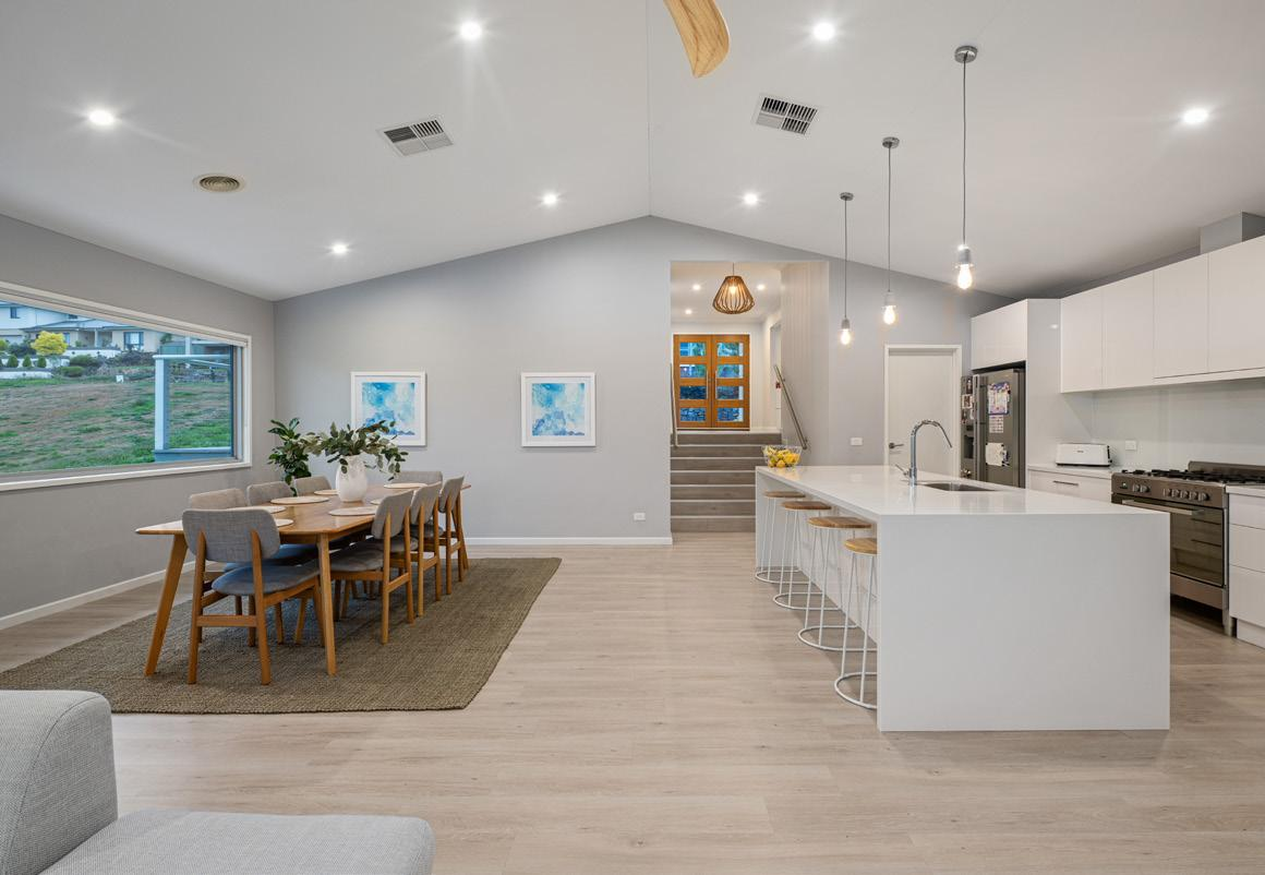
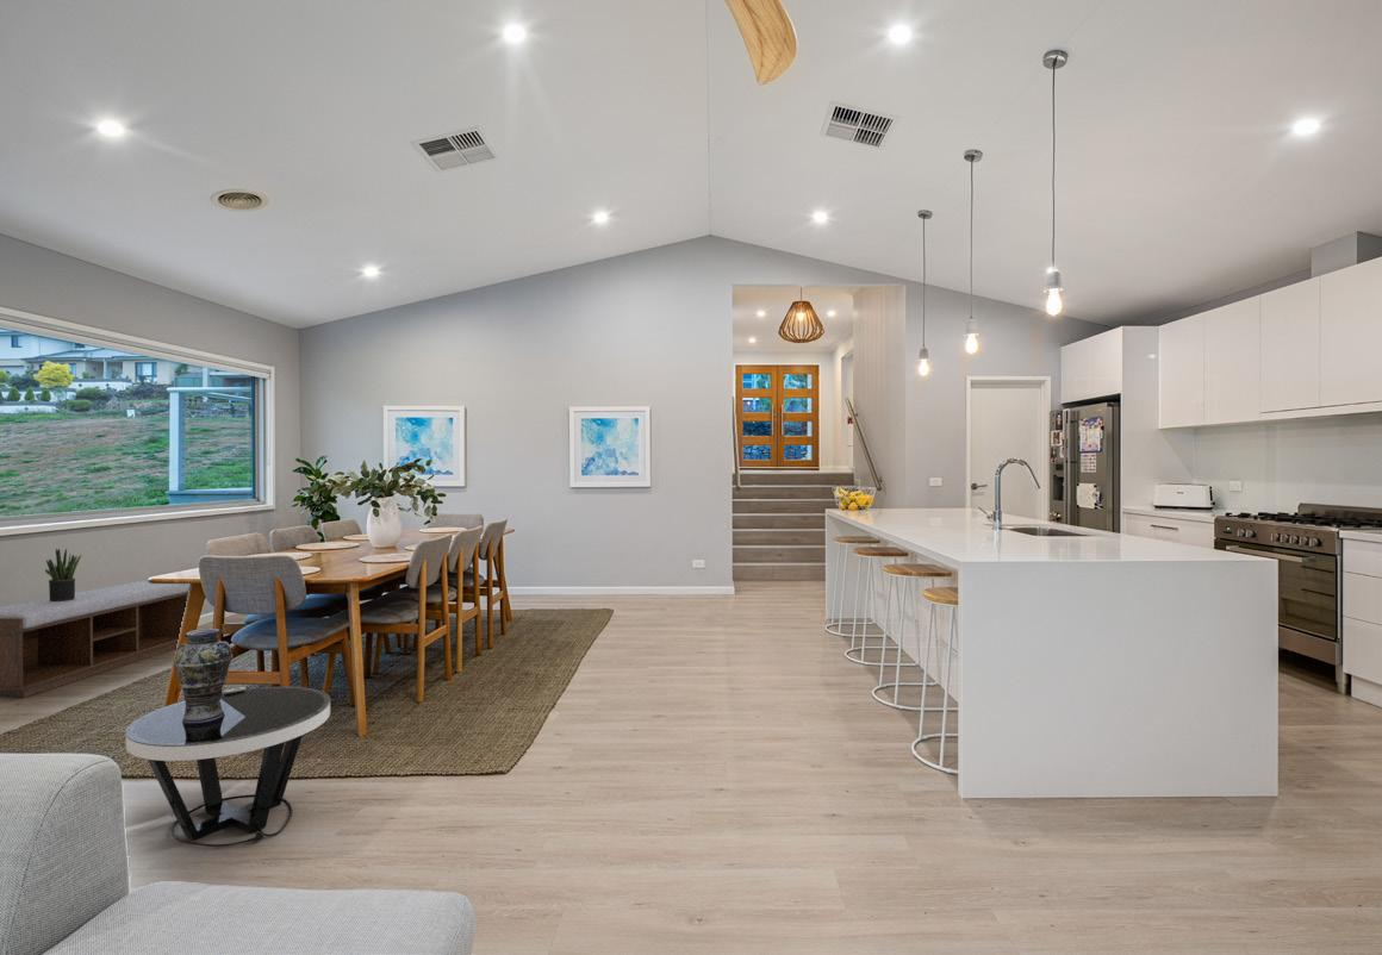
+ vase (203, 674)
+ side table (234, 754)
+ bench (89, 630)
+ potted plant (64, 573)
